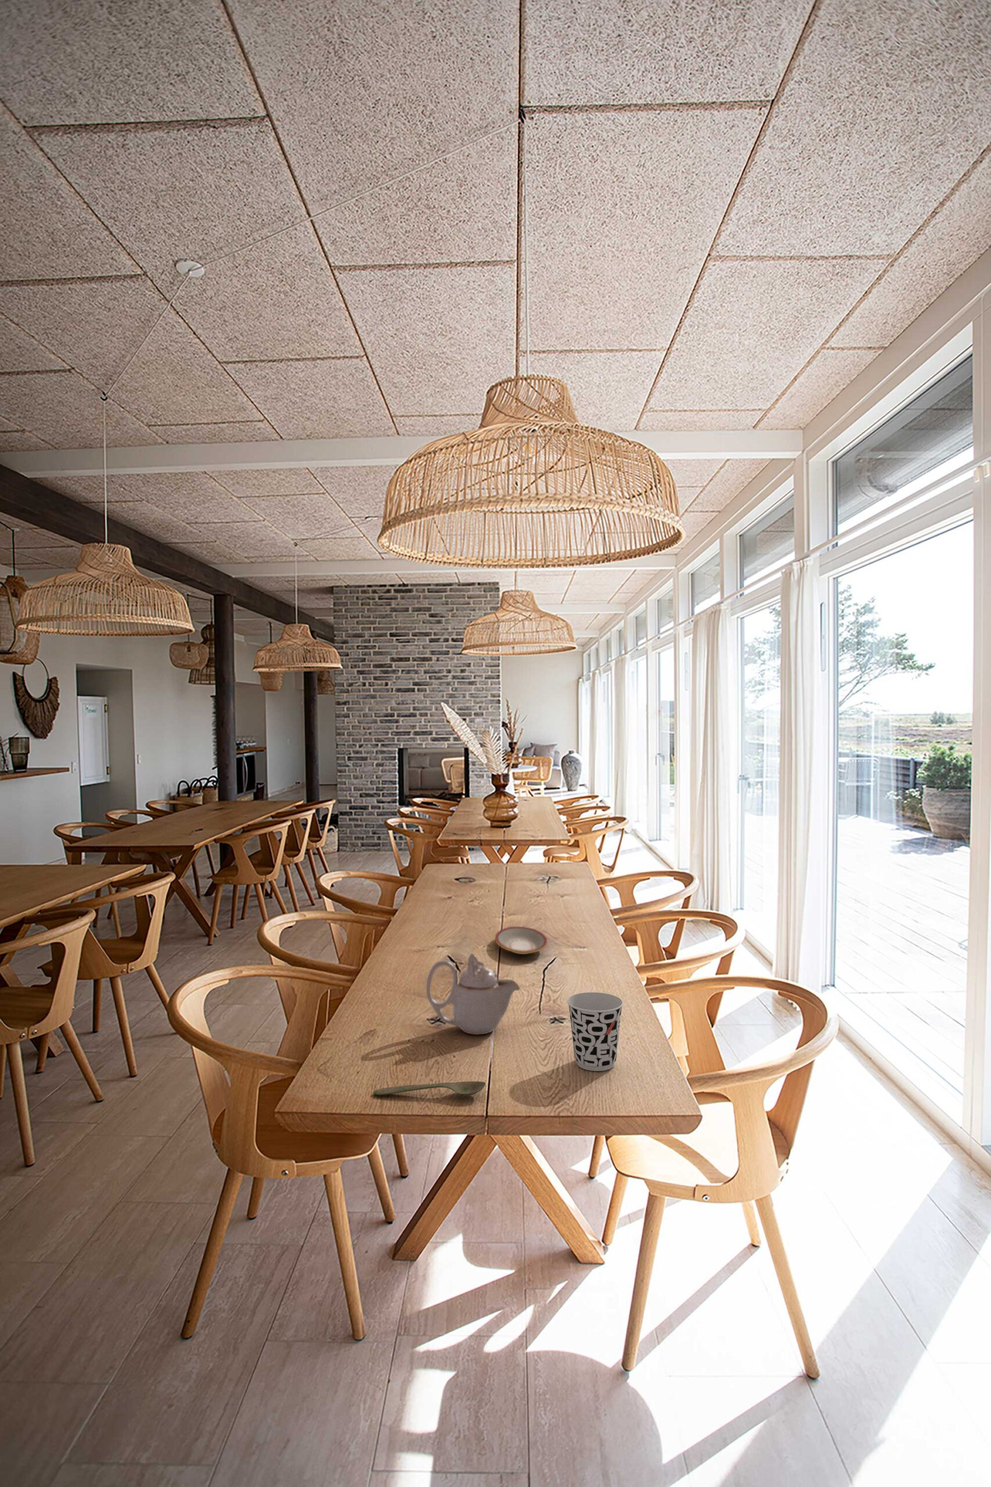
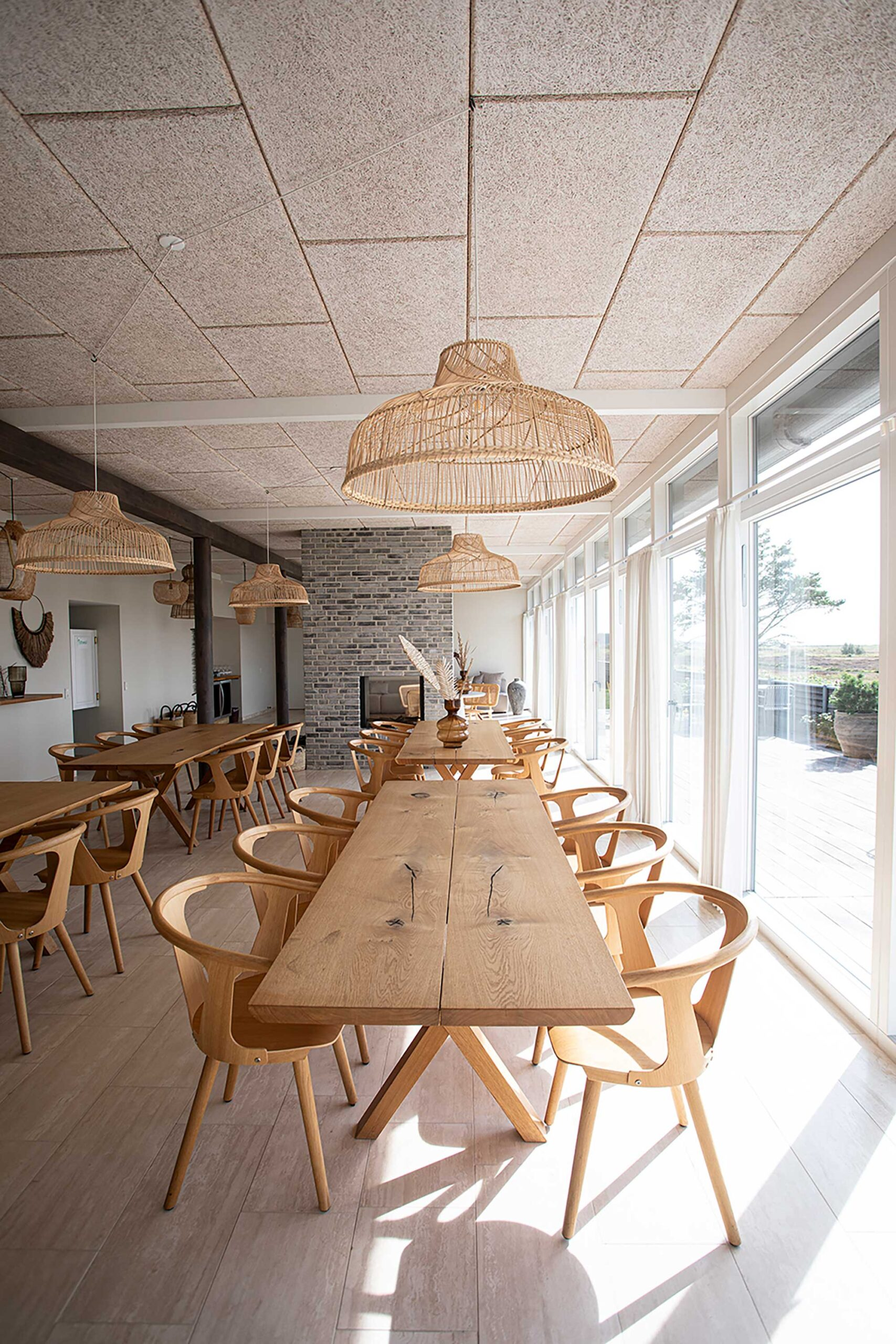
- plate (521, 943)
- spoon (429, 1088)
- teapot (473, 992)
- cup (595, 1031)
